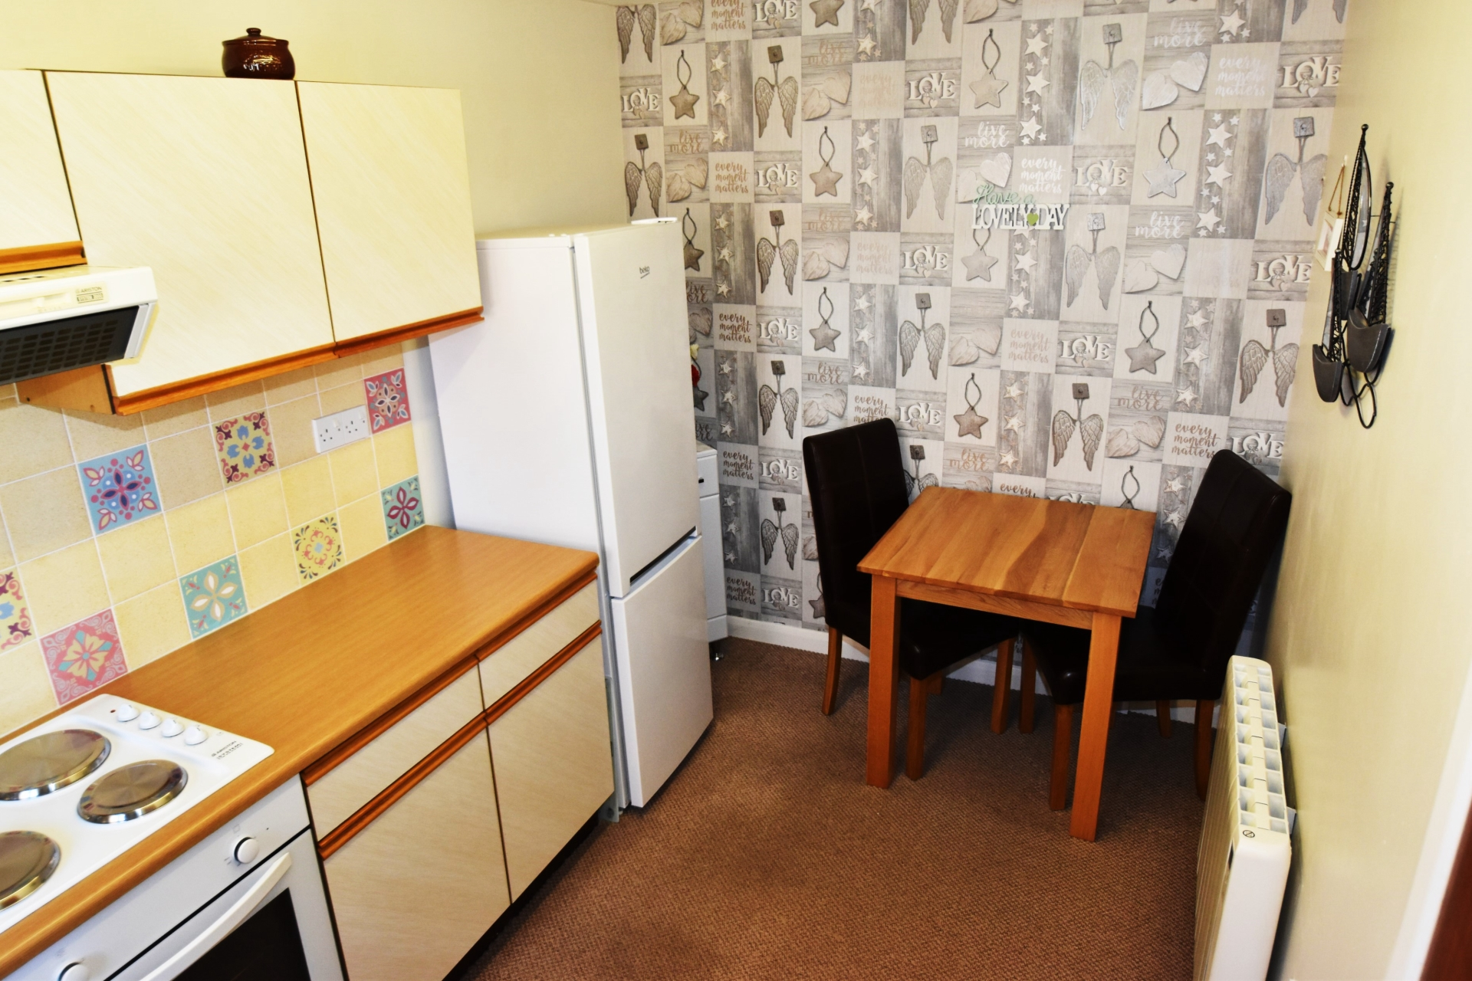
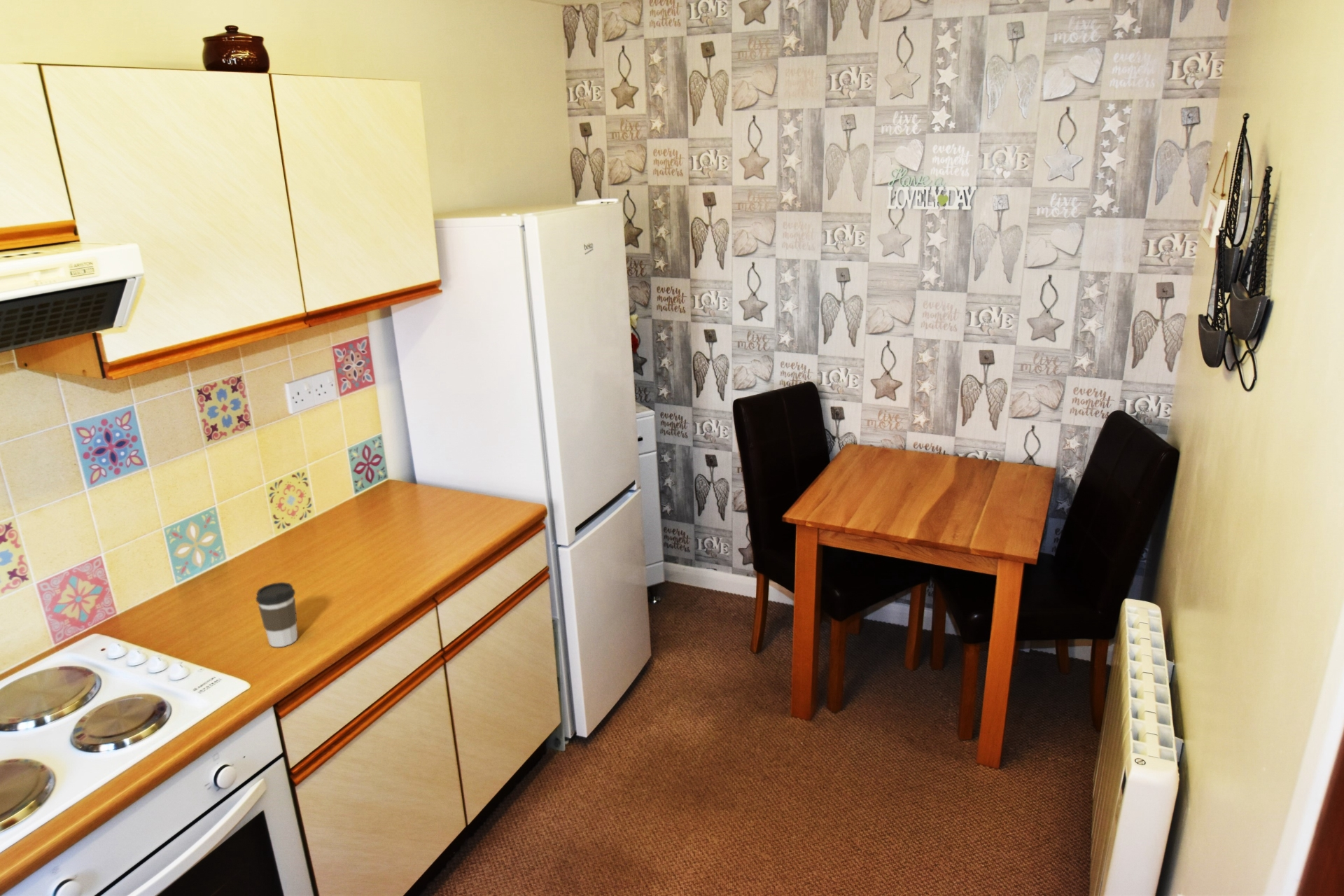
+ coffee cup (279, 615)
